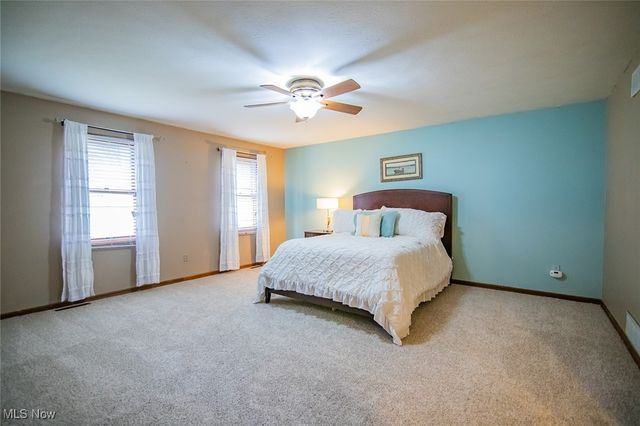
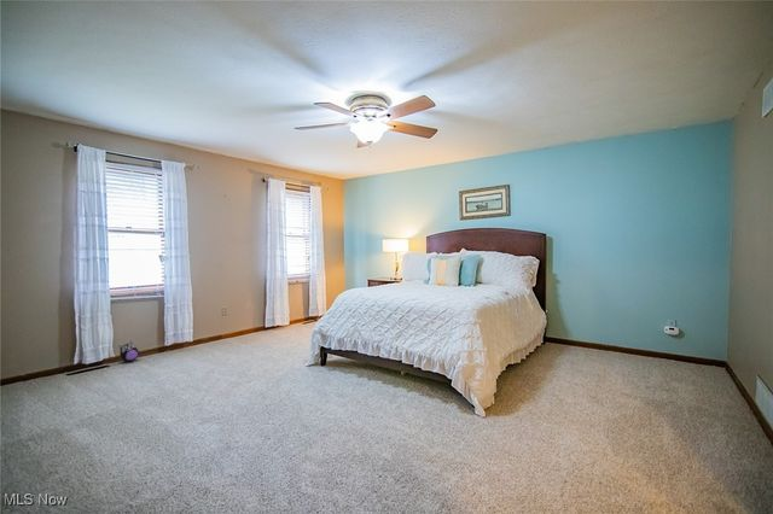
+ plush toy (129, 350)
